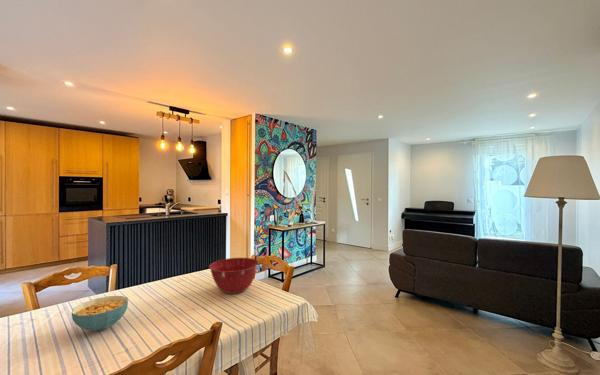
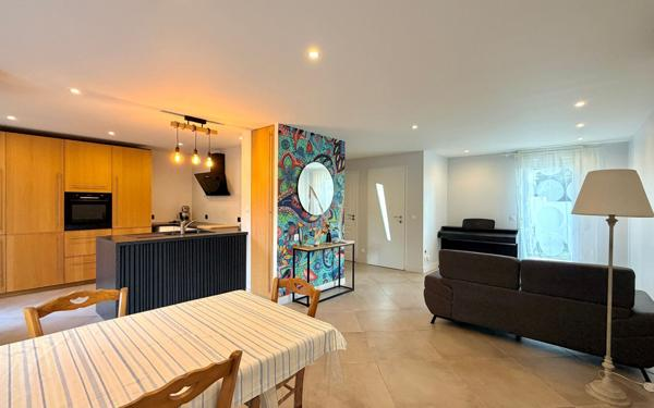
- cereal bowl (101, 316)
- mixing bowl (234, 276)
